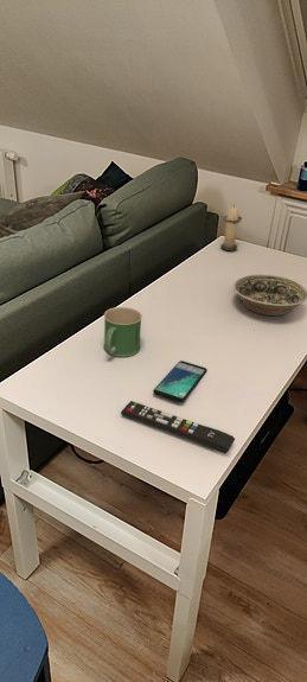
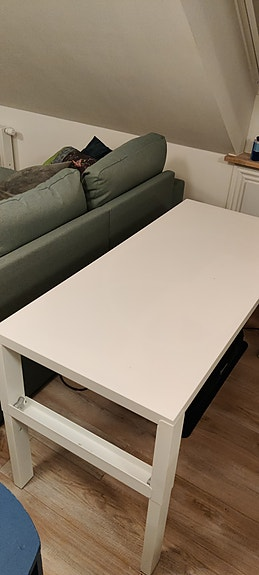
- bowl (269, 298)
- remote control (175, 426)
- smartphone (180, 380)
- mug (119, 333)
- candle (231, 227)
